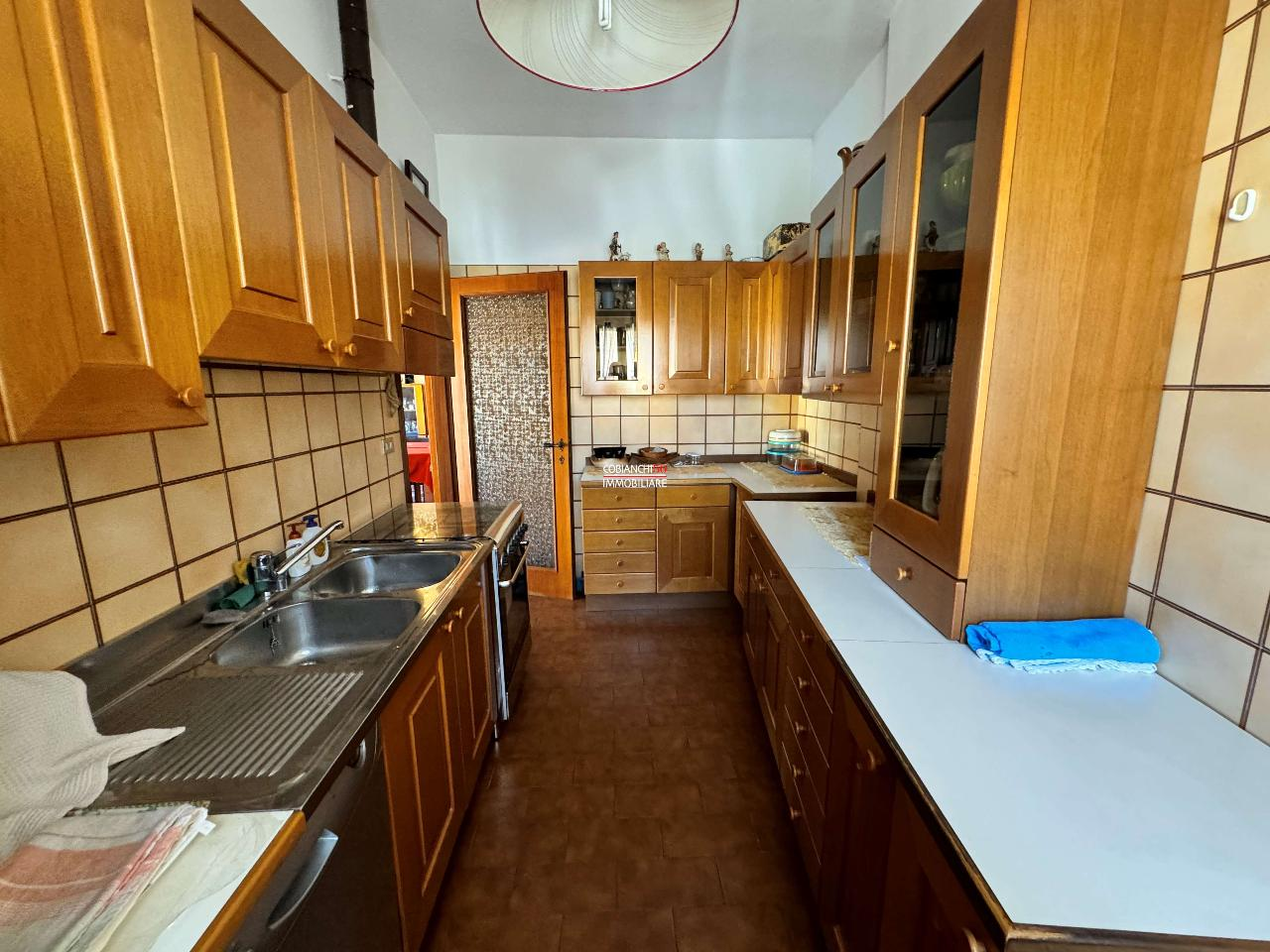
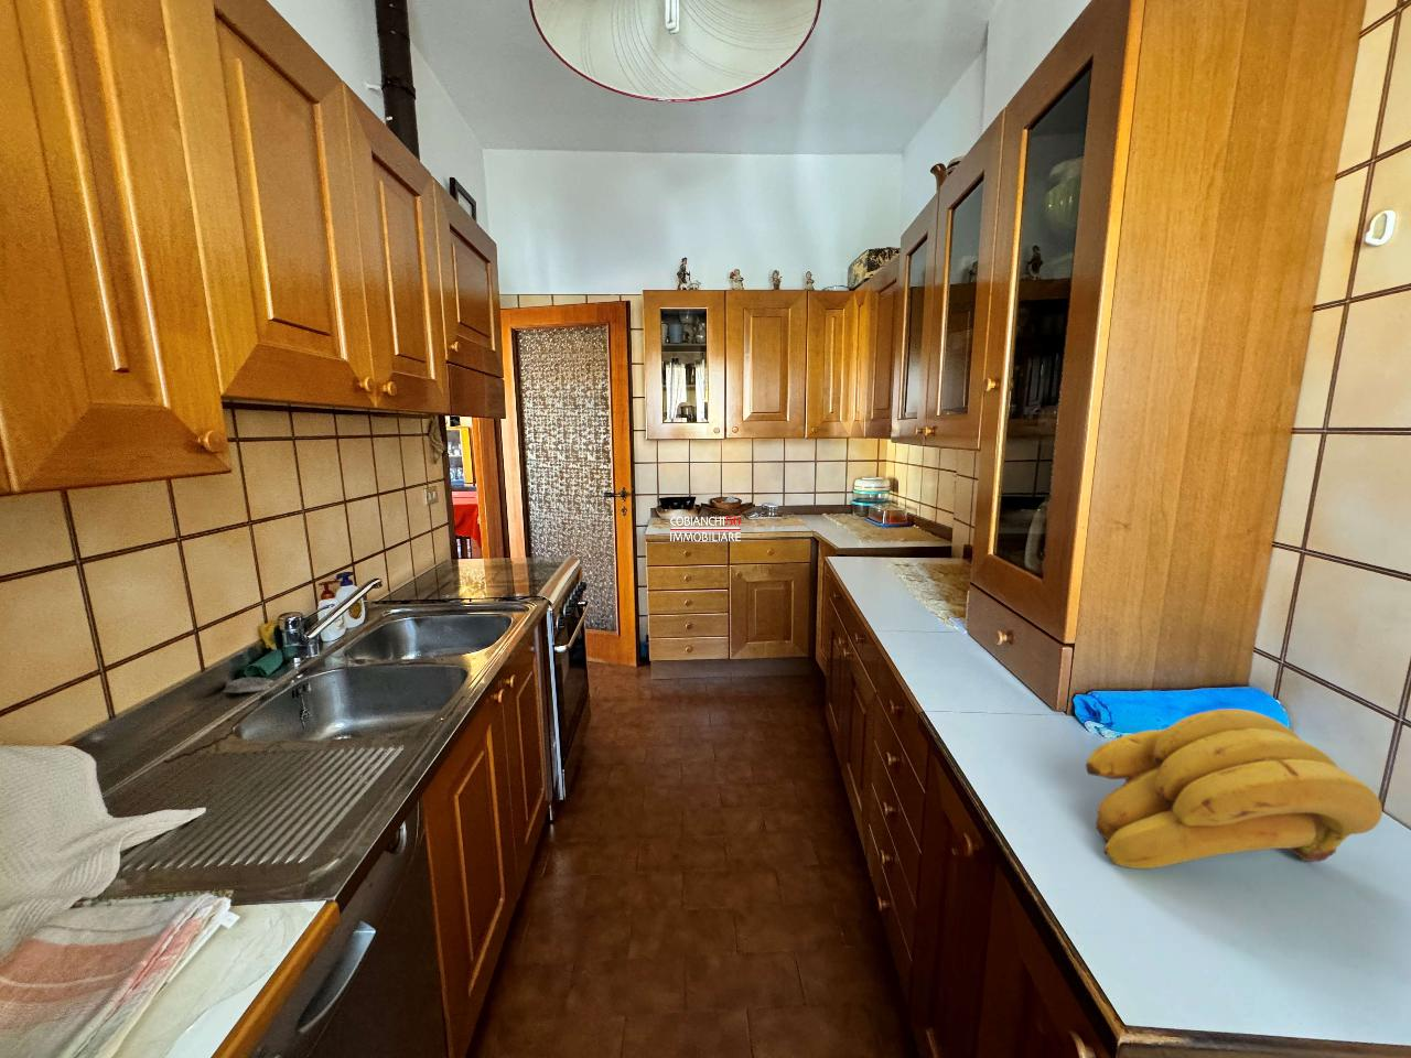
+ banana bunch (1215, 788)
